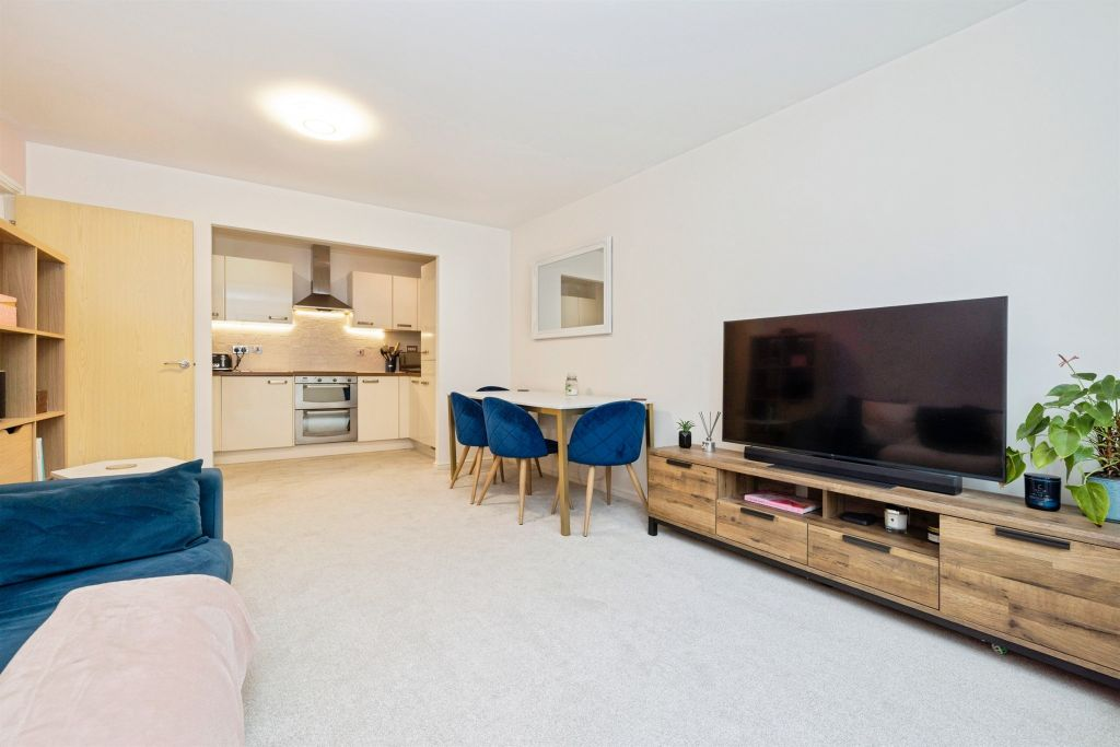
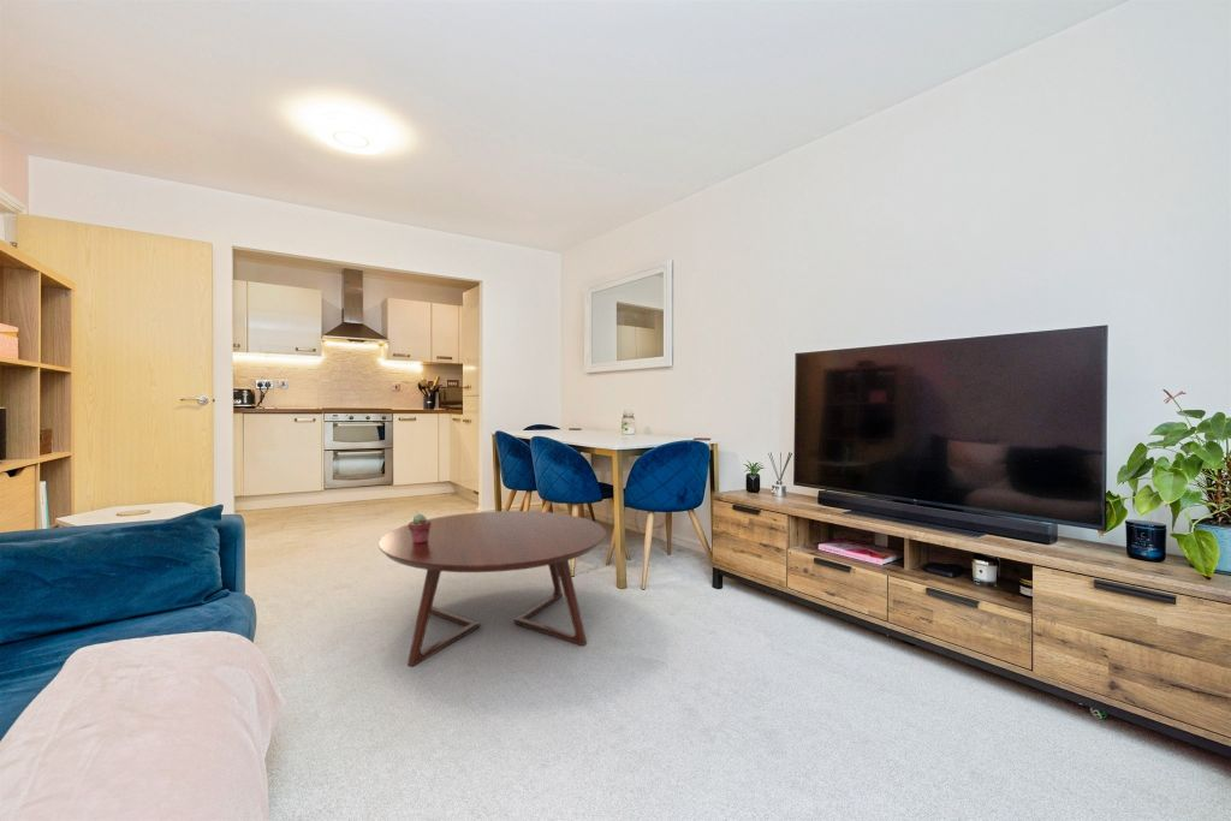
+ coffee table (496, 571)
+ potted succulent (420, 526)
